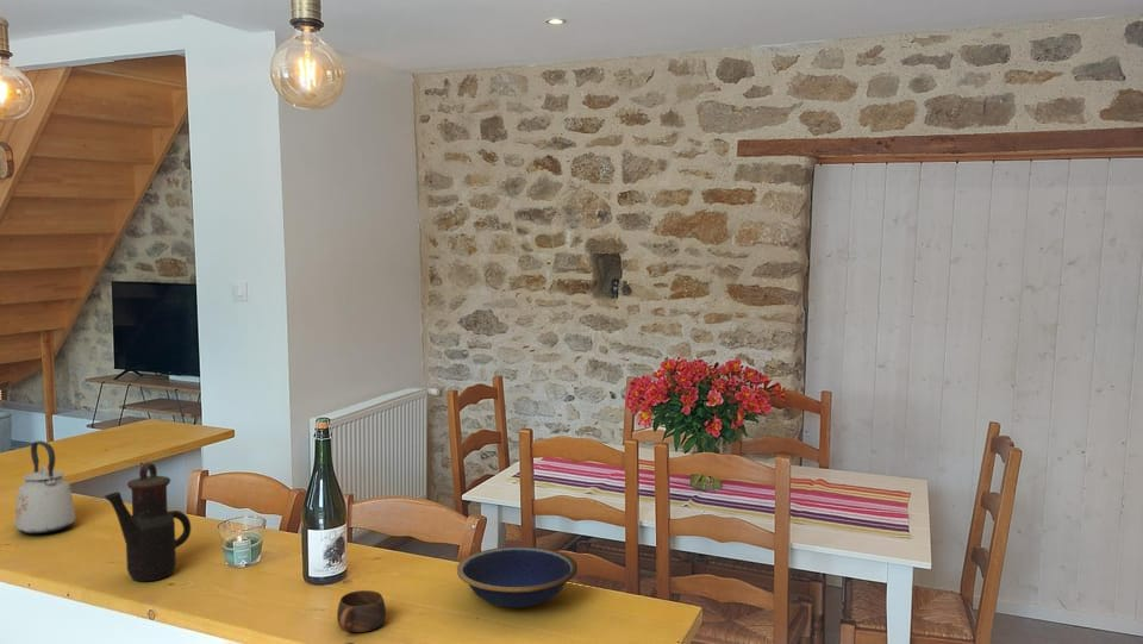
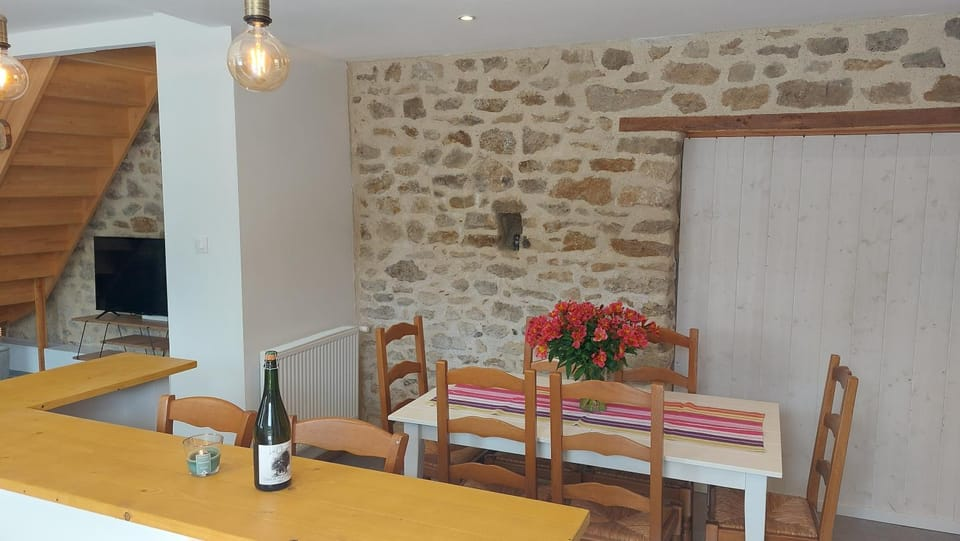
- kettle (39, 483)
- cup (356, 613)
- bowl (517, 582)
- teapot (149, 519)
